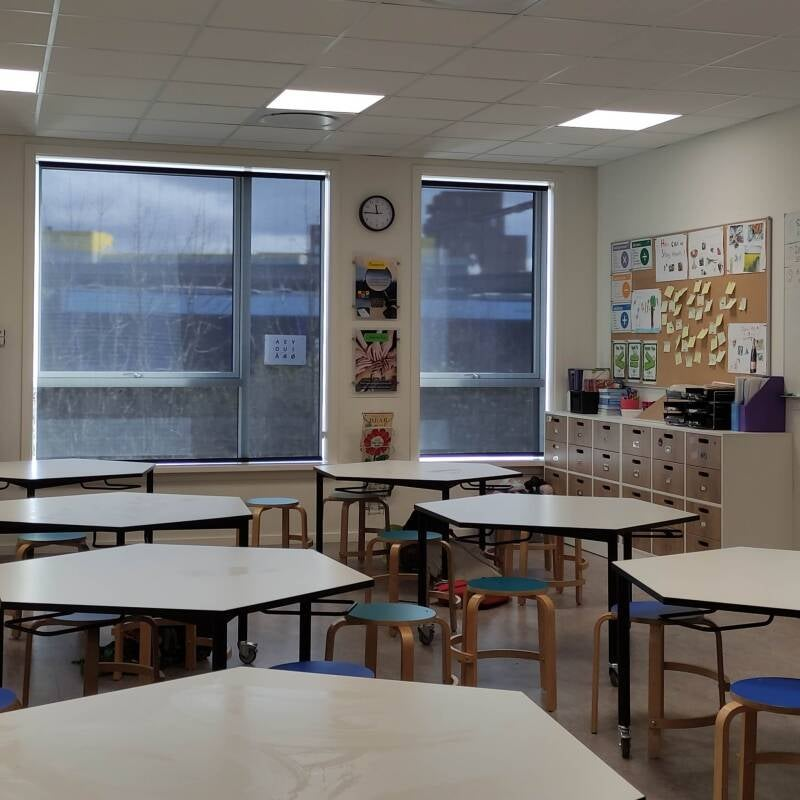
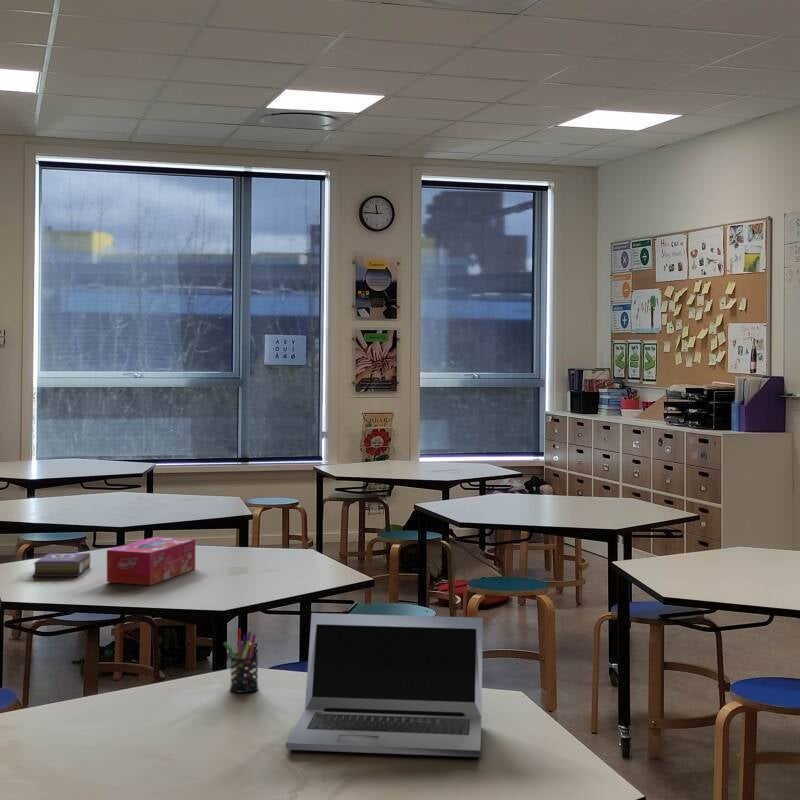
+ pen holder (240, 659)
+ laptop (389, 680)
+ tissue box (152, 559)
+ book (62, 564)
